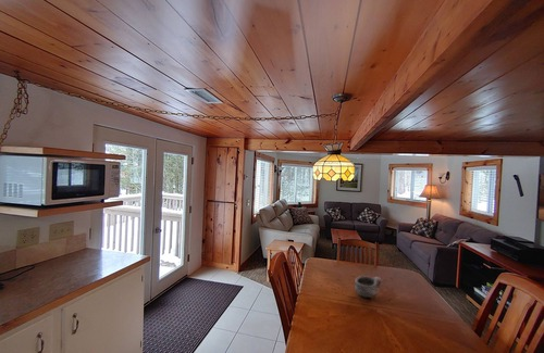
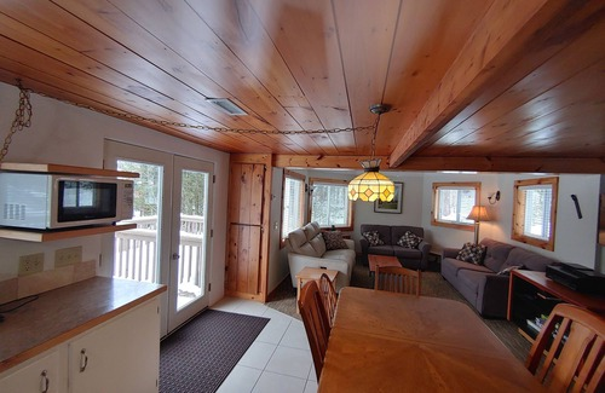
- bowl (368, 285)
